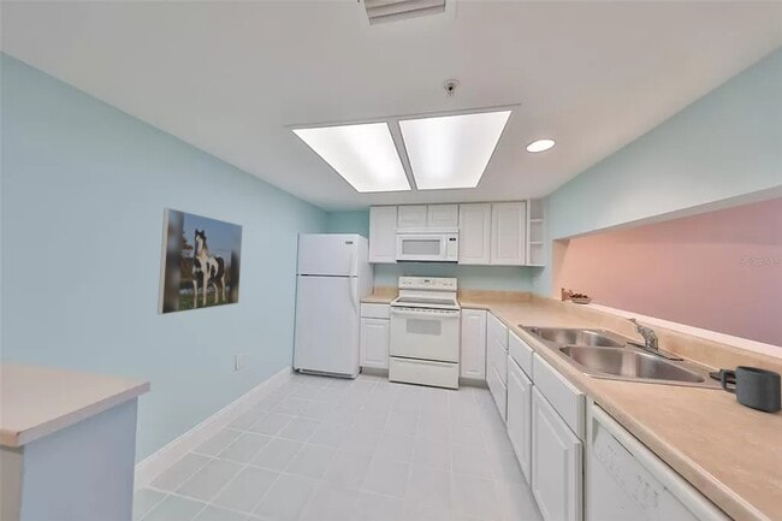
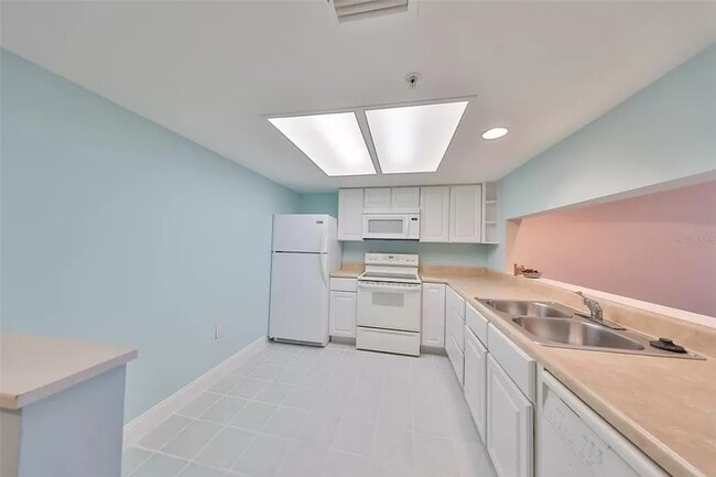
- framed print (206, 262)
- mug (750, 386)
